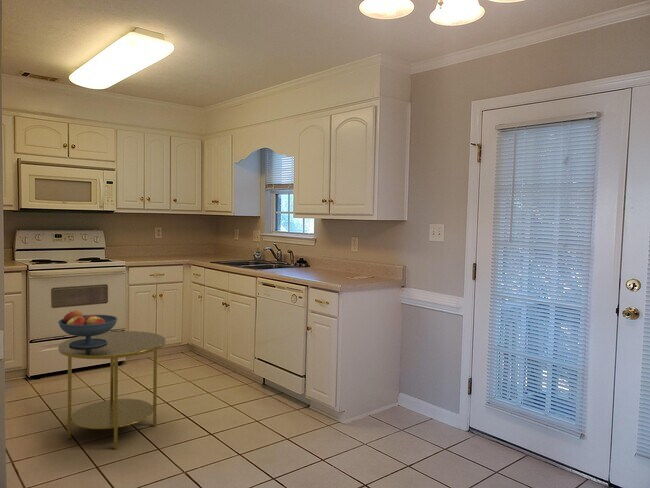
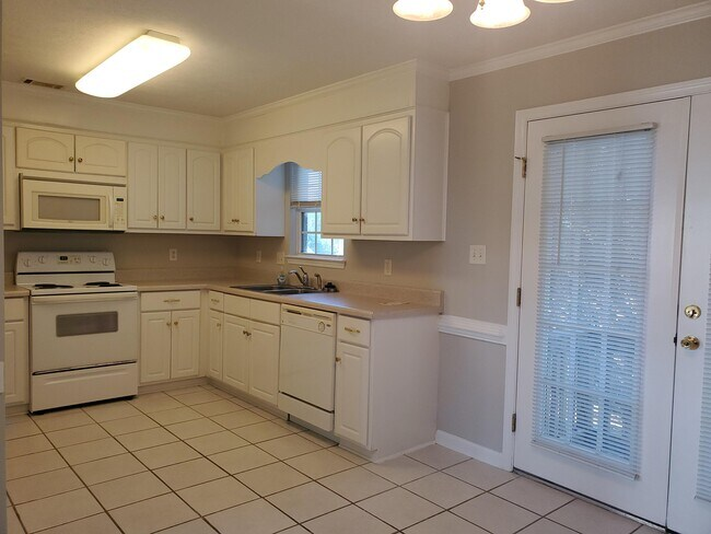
- side table (113, 387)
- fruit bowl (88, 327)
